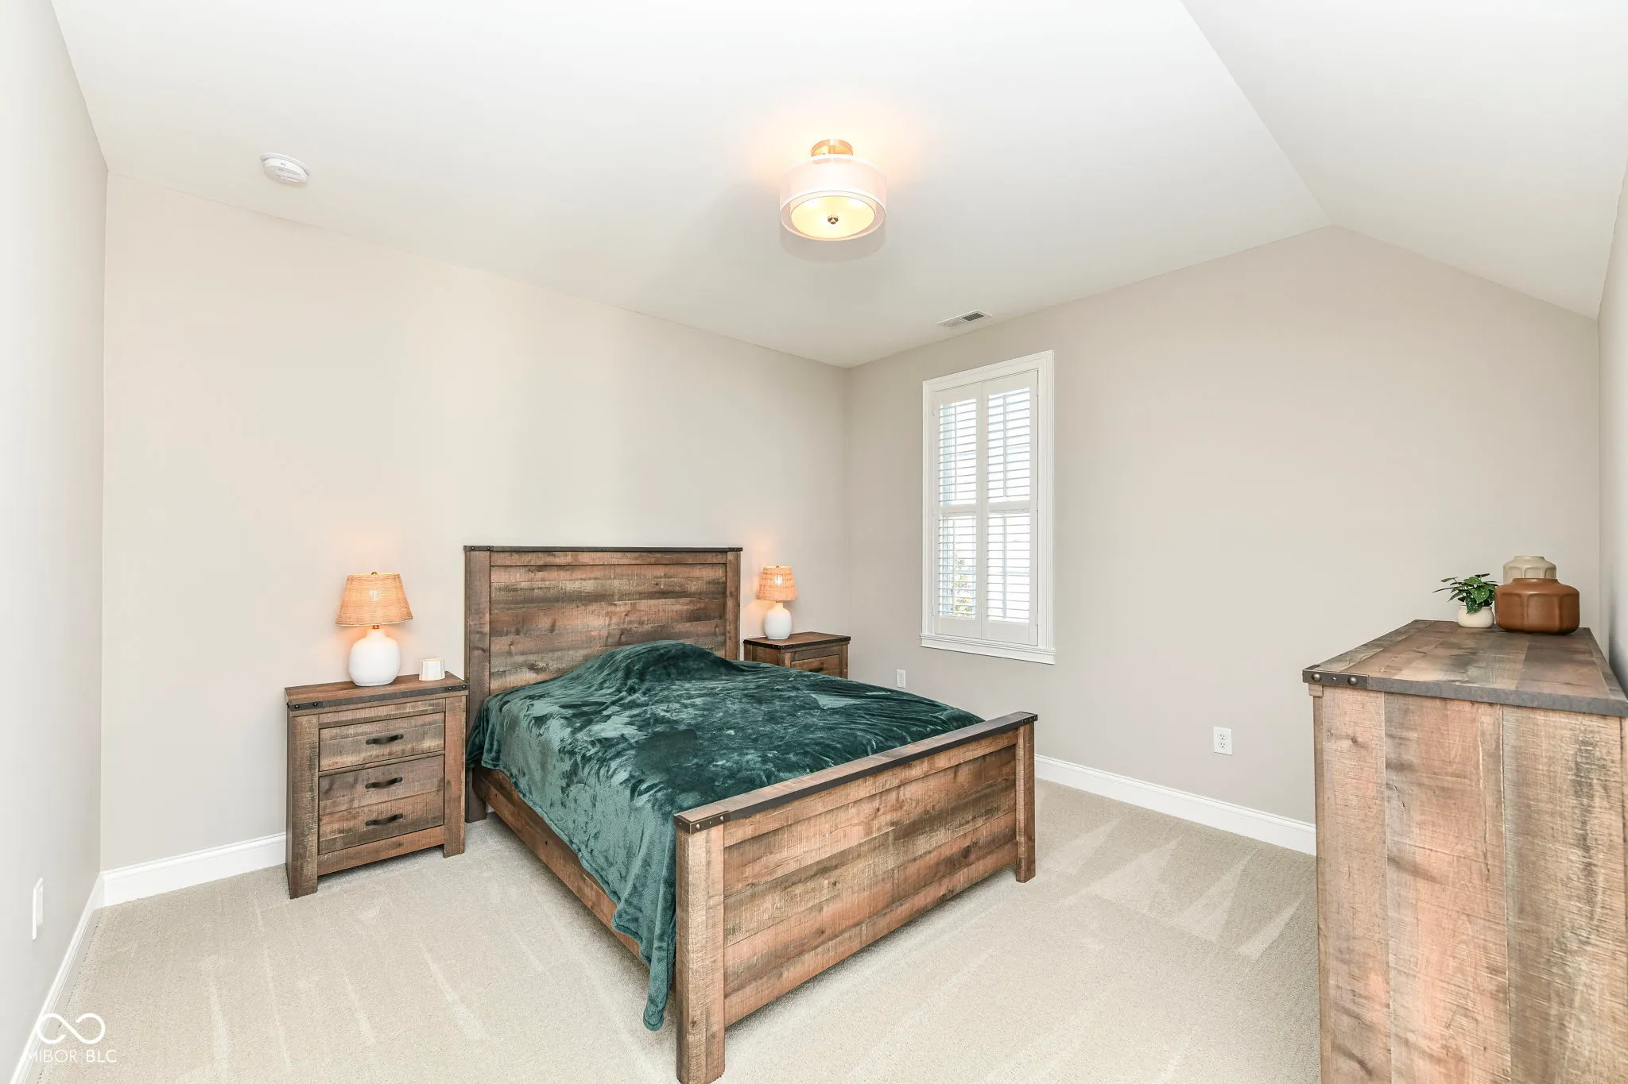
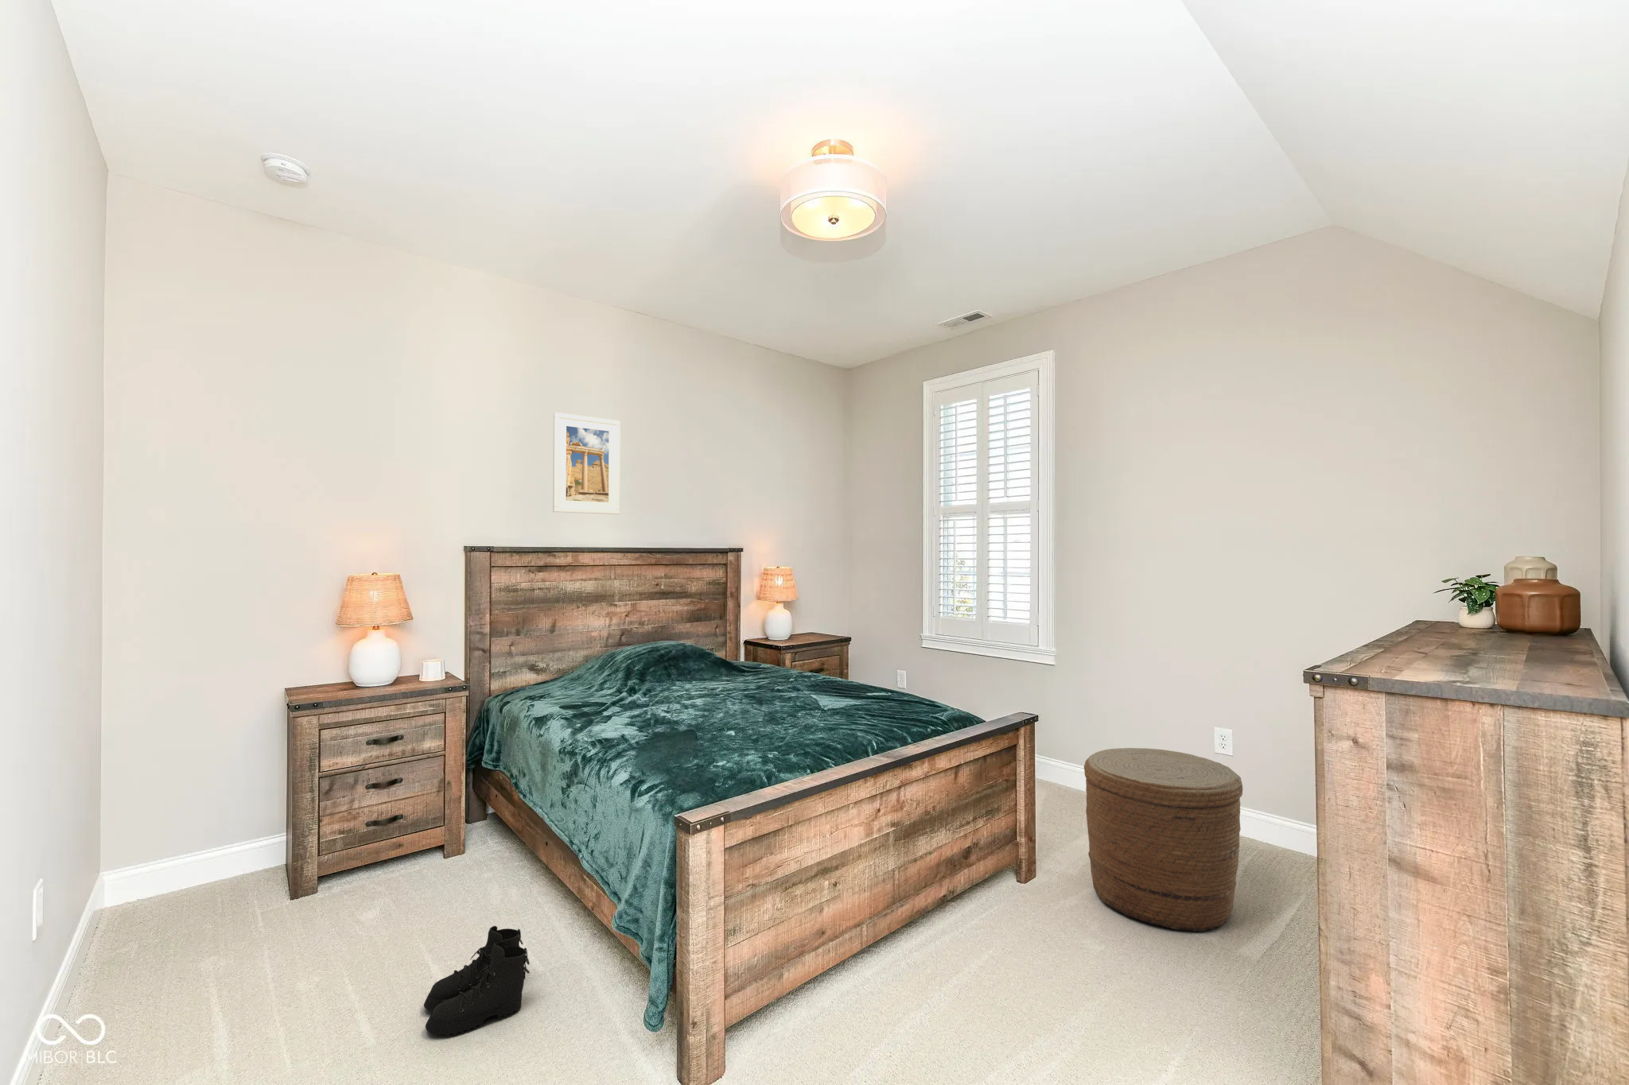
+ basket (1160, 832)
+ boots (476, 972)
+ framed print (587, 464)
